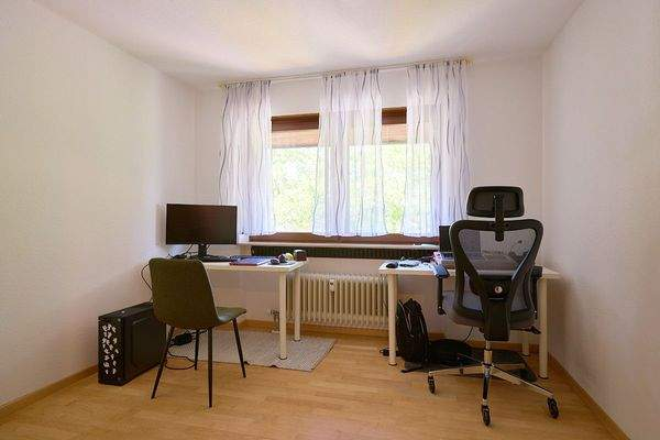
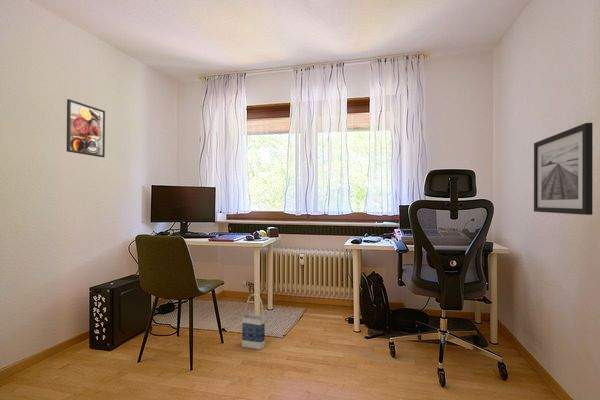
+ bag (253, 319)
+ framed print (86, 130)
+ wall art (558, 173)
